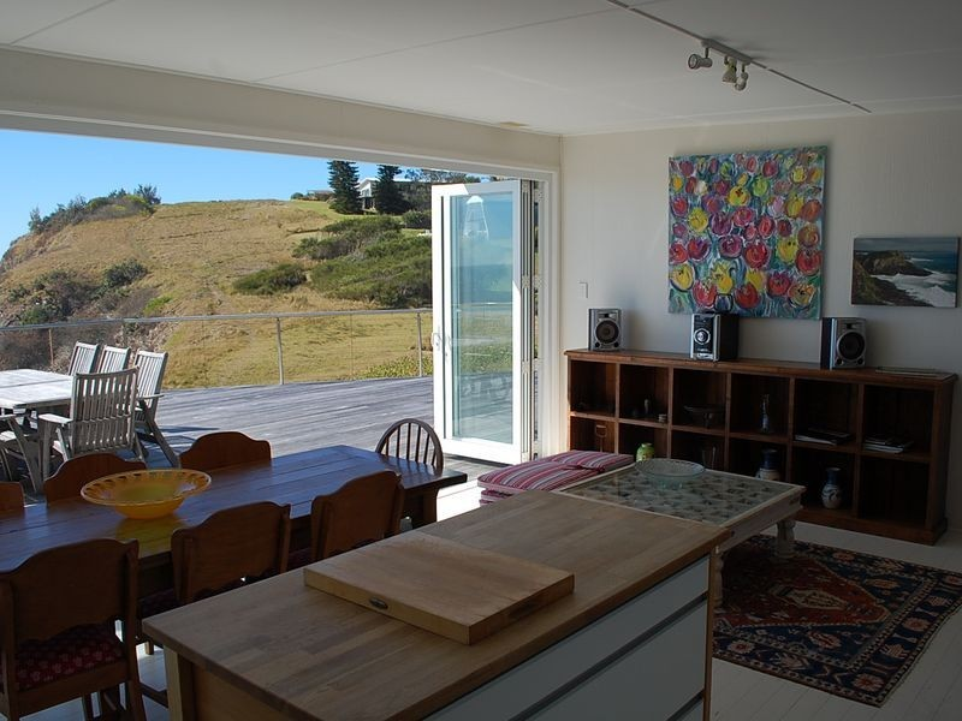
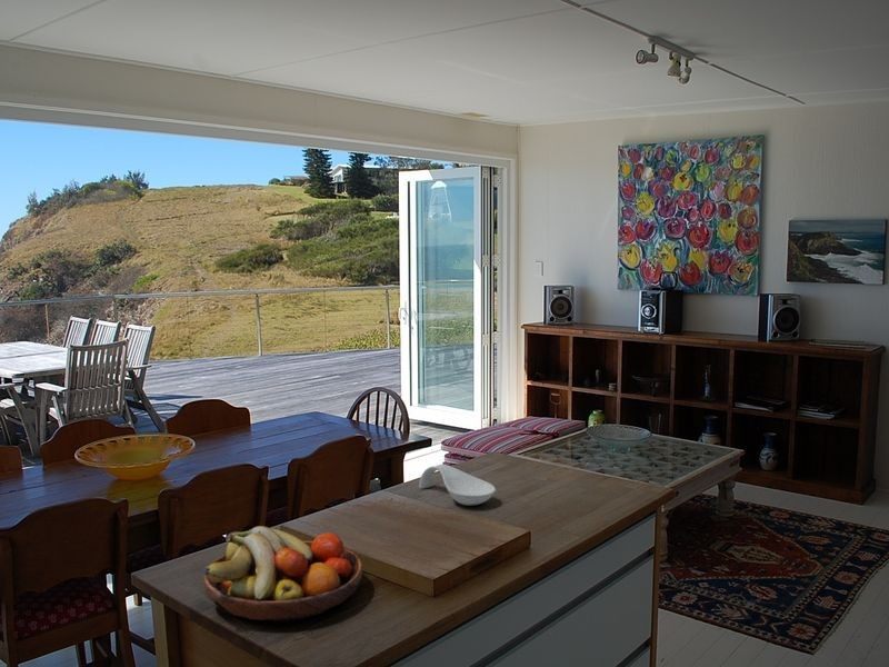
+ spoon rest (455, 482)
+ fruit bowl (283, 563)
